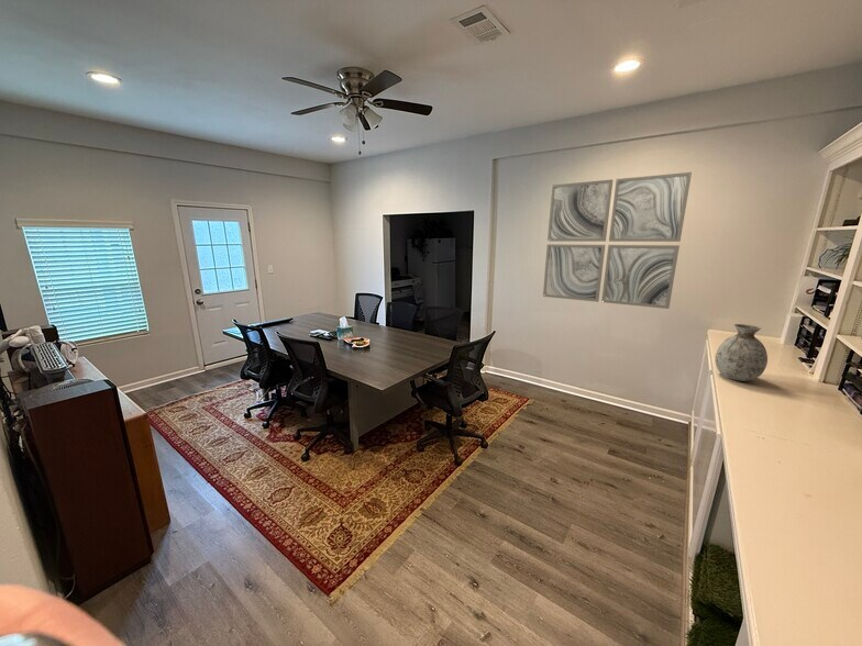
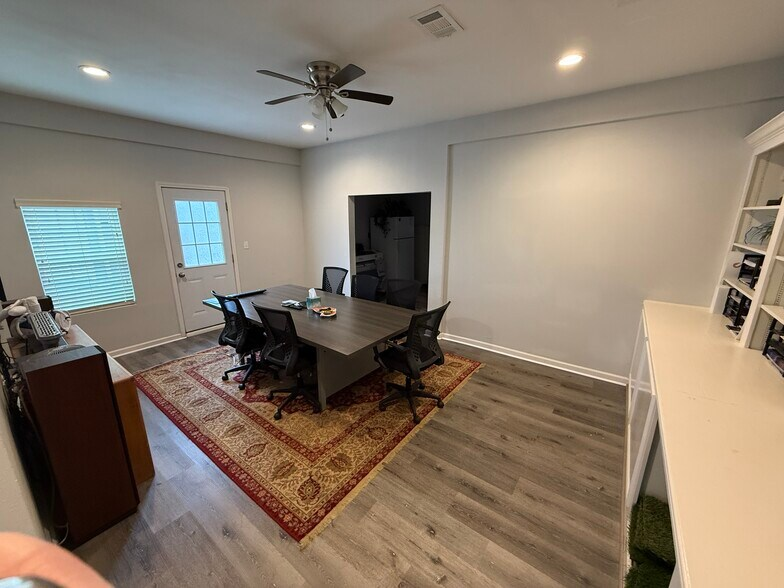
- vase (741, 353)
- wall art (605, 241)
